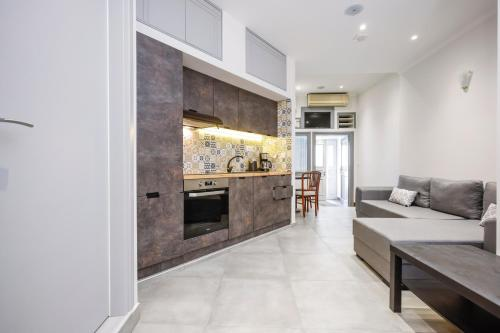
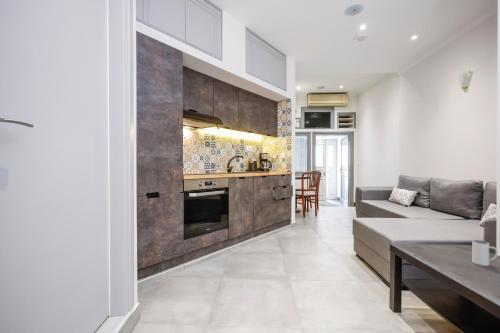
+ mug (484, 253)
